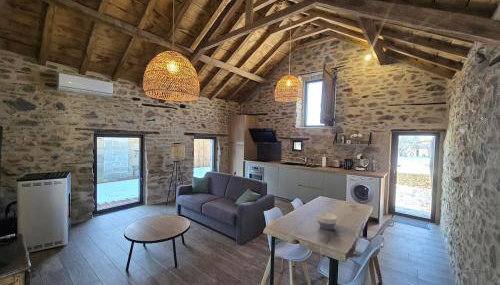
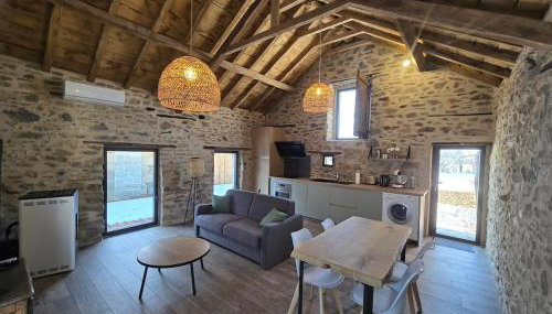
- bowl (326, 221)
